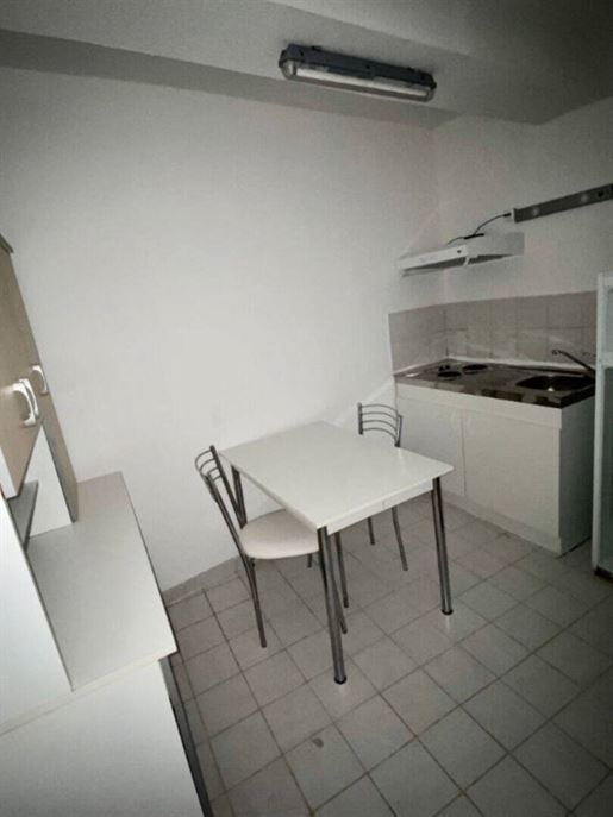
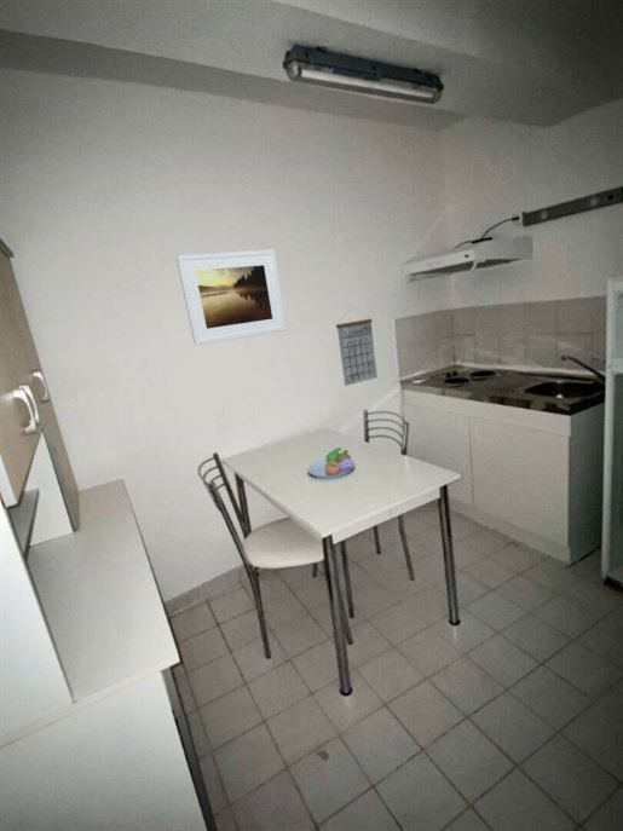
+ calendar (357, 345)
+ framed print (235, 295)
+ fruit bowl (331, 461)
